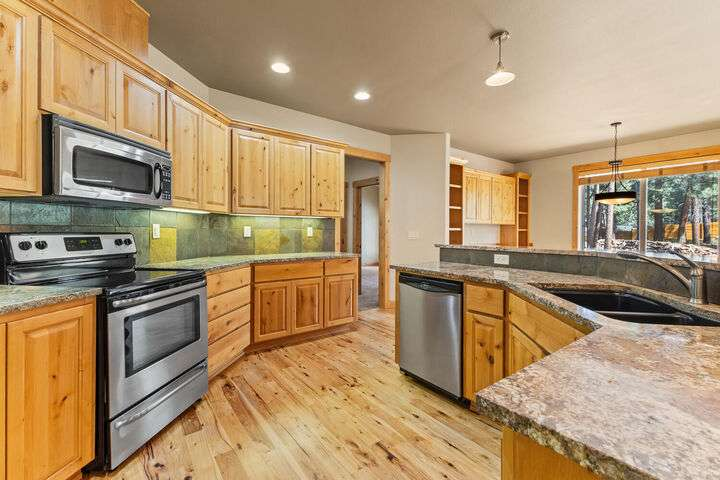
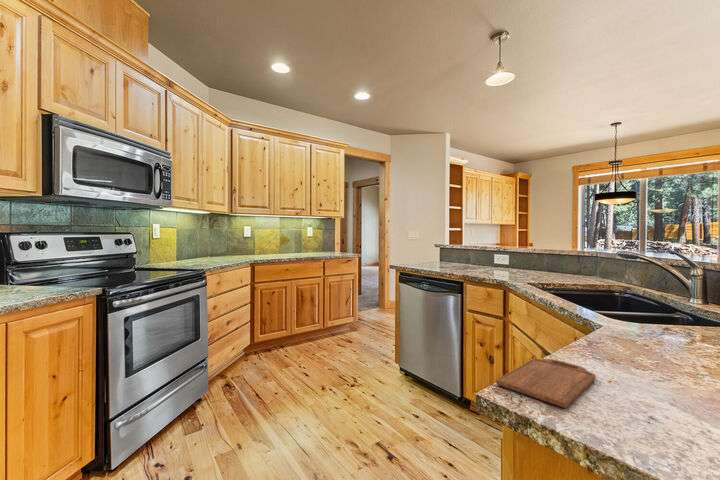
+ cutting board (549, 377)
